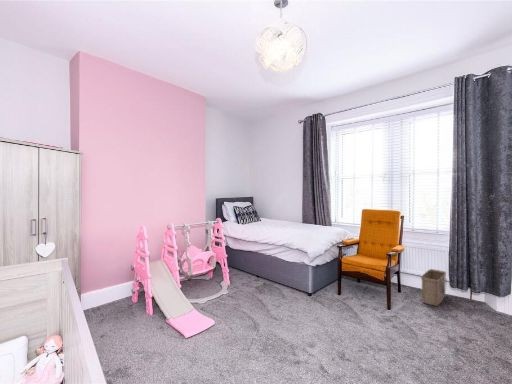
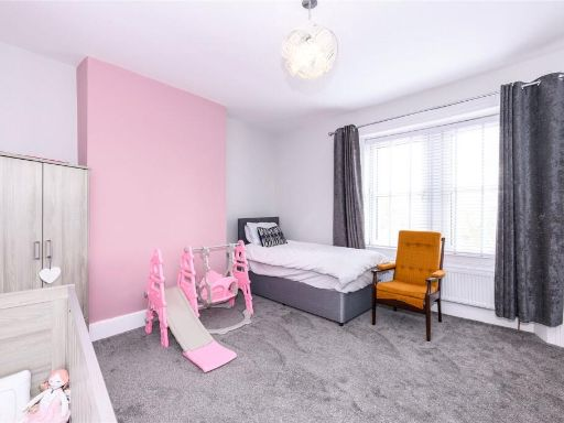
- basket (433, 286)
